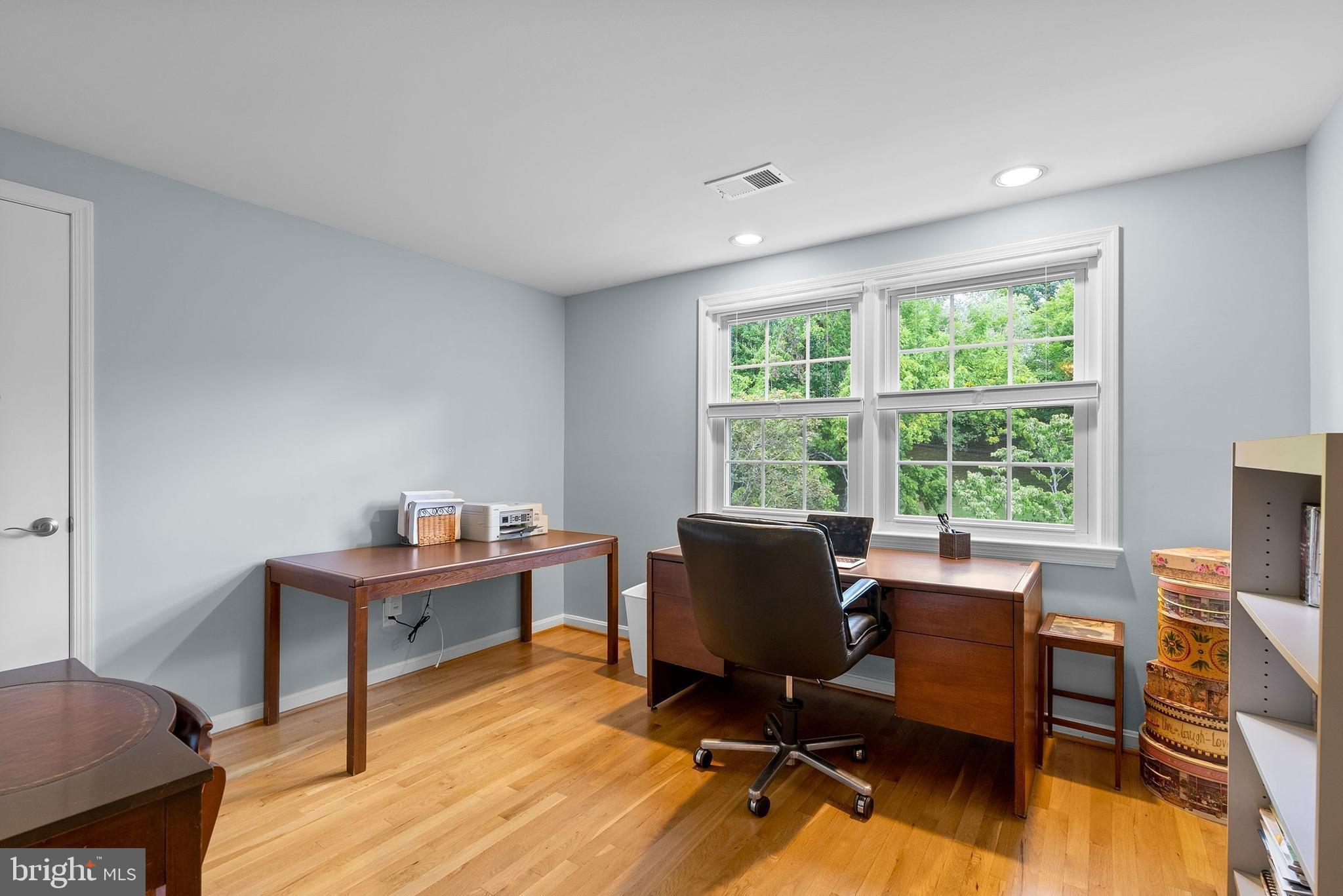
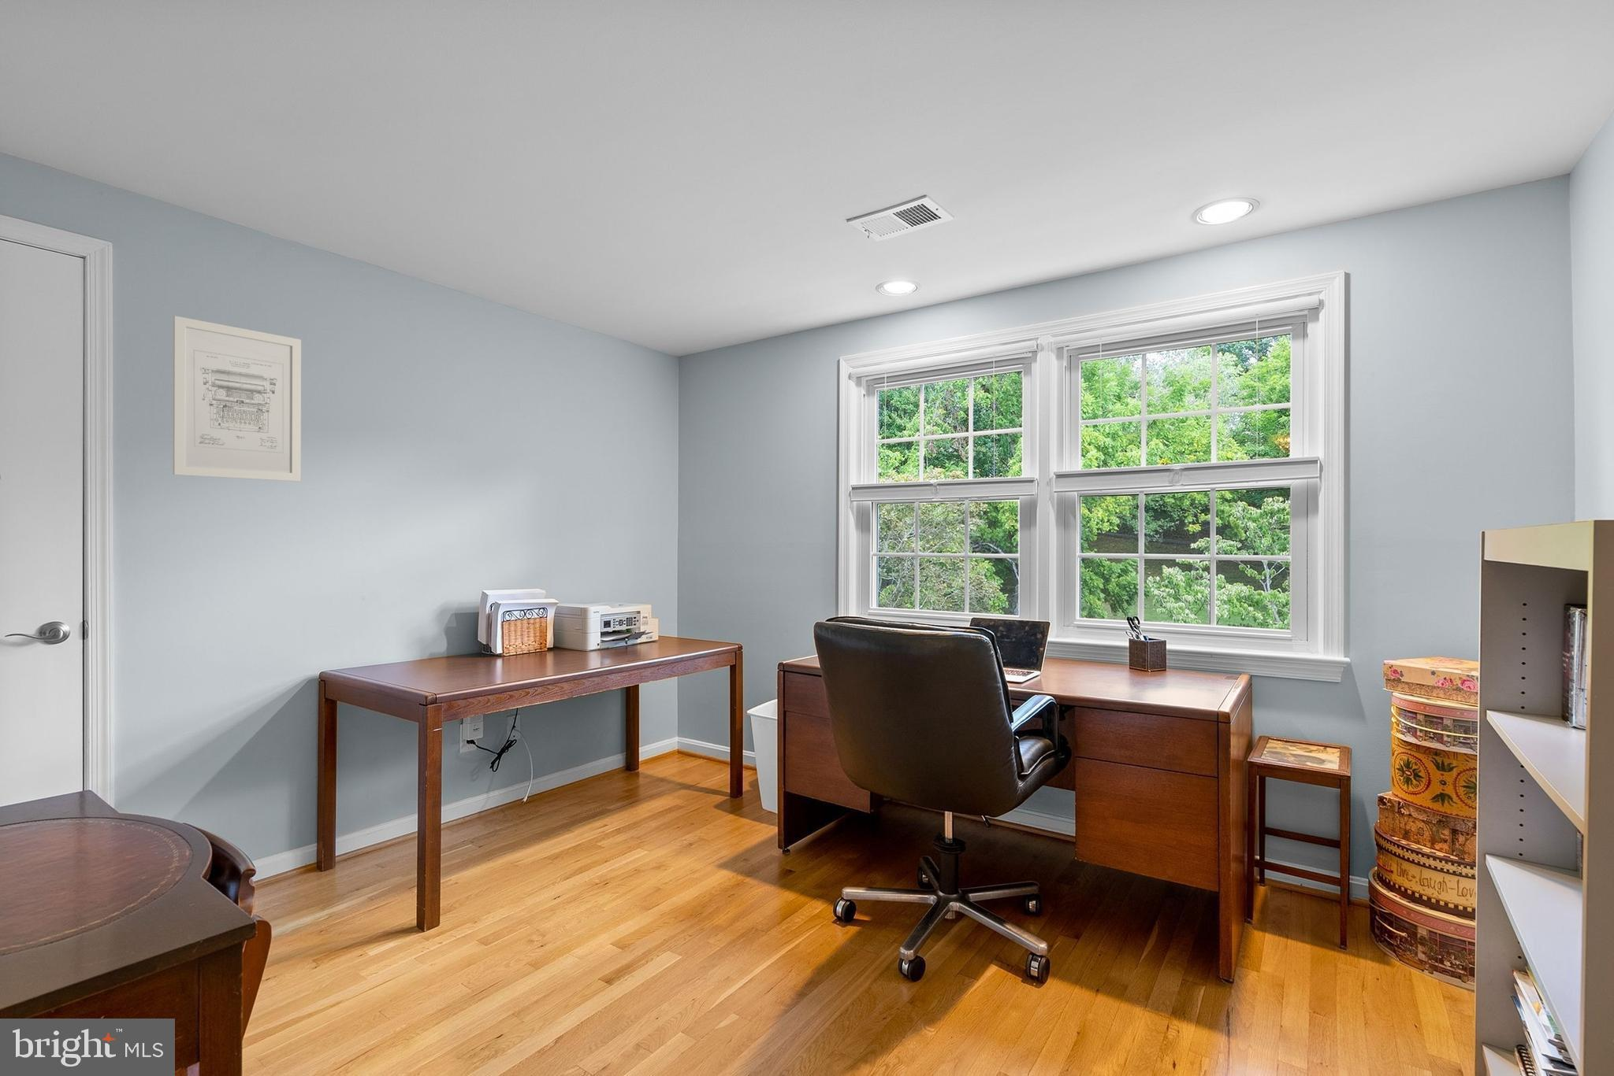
+ wall art (240, 404)
